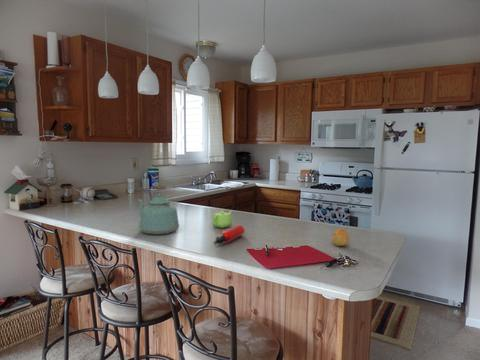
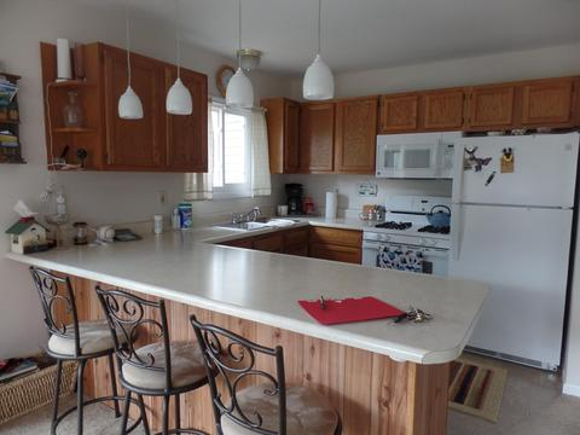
- teapot (223, 218)
- kettle (156, 207)
- water bottle (228, 235)
- fruit (340, 237)
